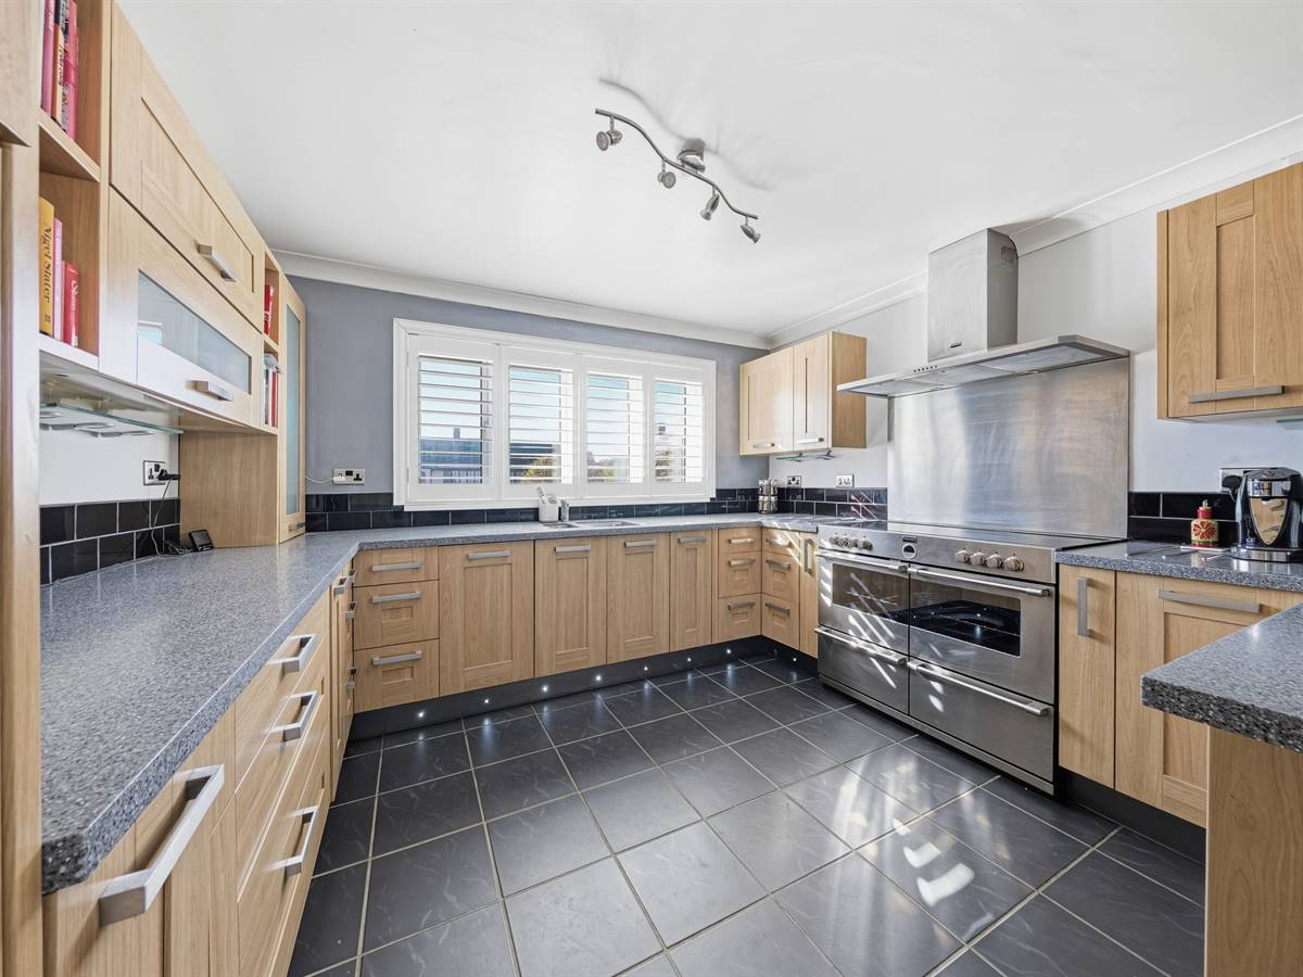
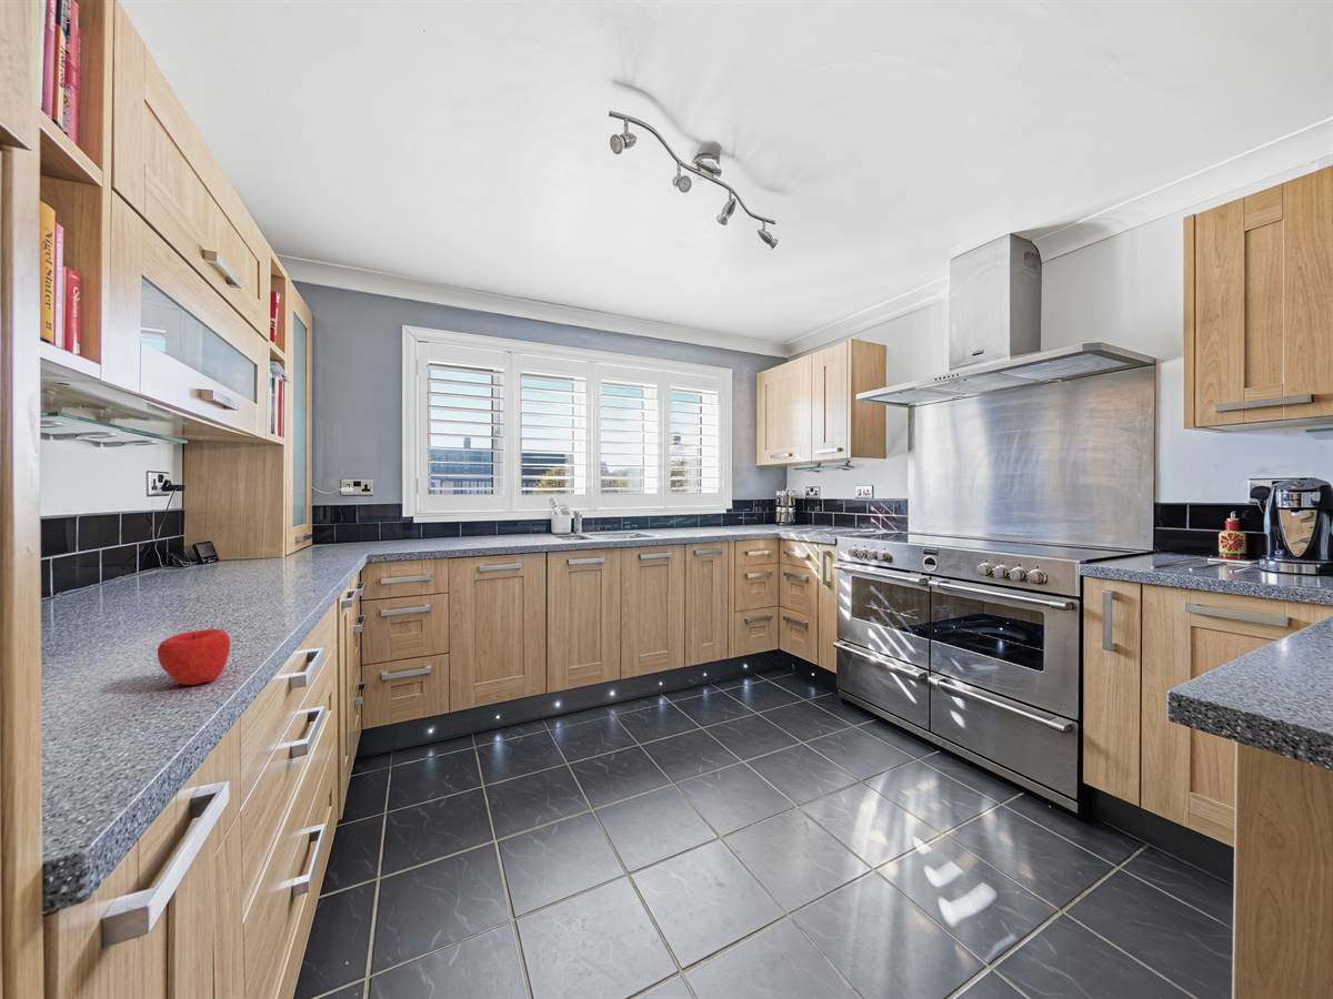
+ apple (194, 657)
